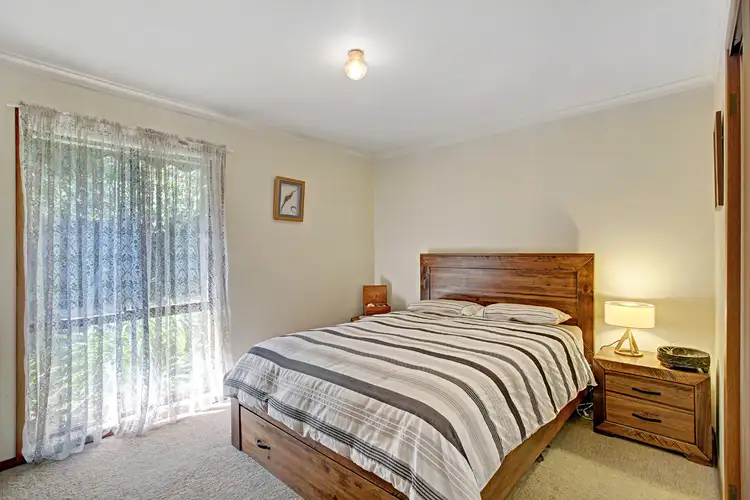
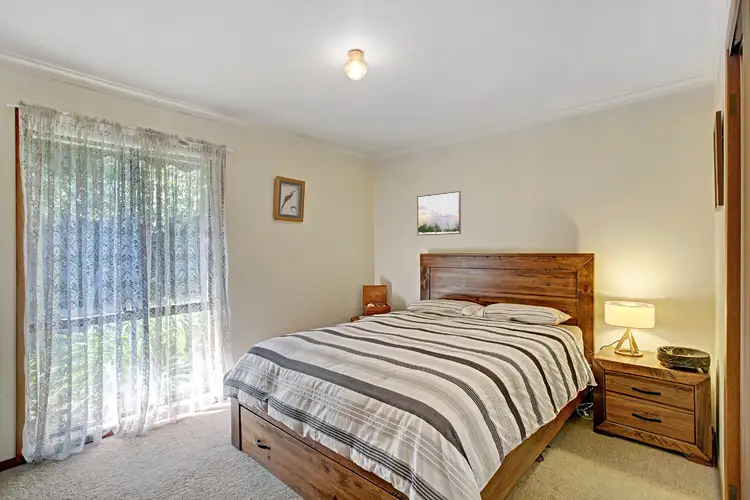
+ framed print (438, 214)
